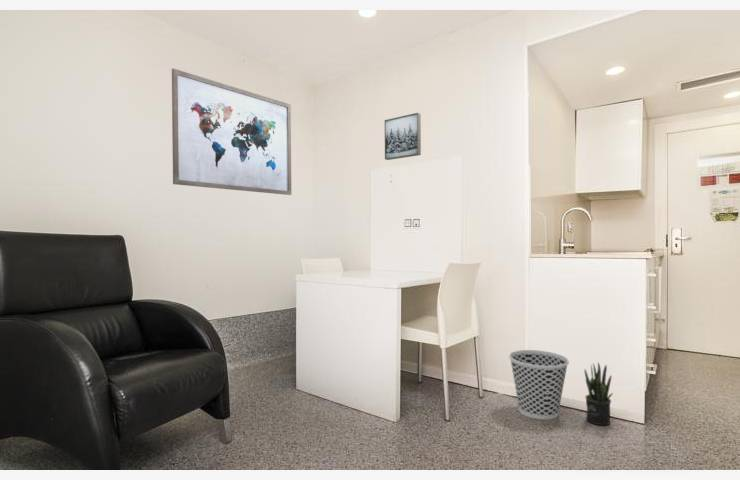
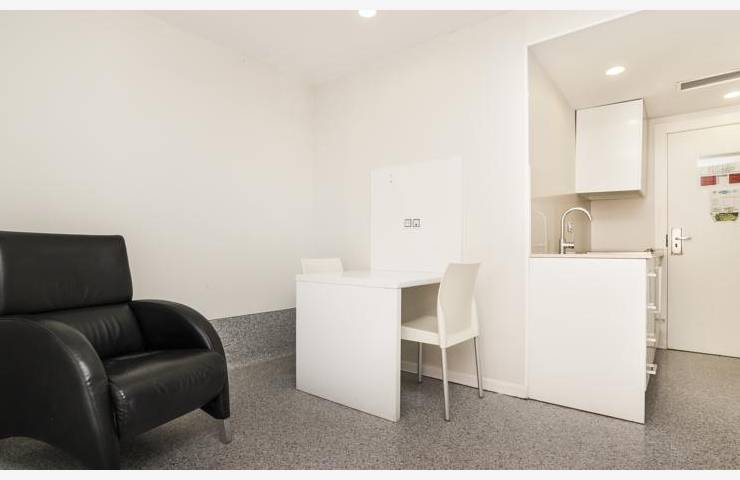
- potted plant (597, 393)
- wall art (402, 137)
- wastebasket (538, 384)
- wall art (238, 139)
